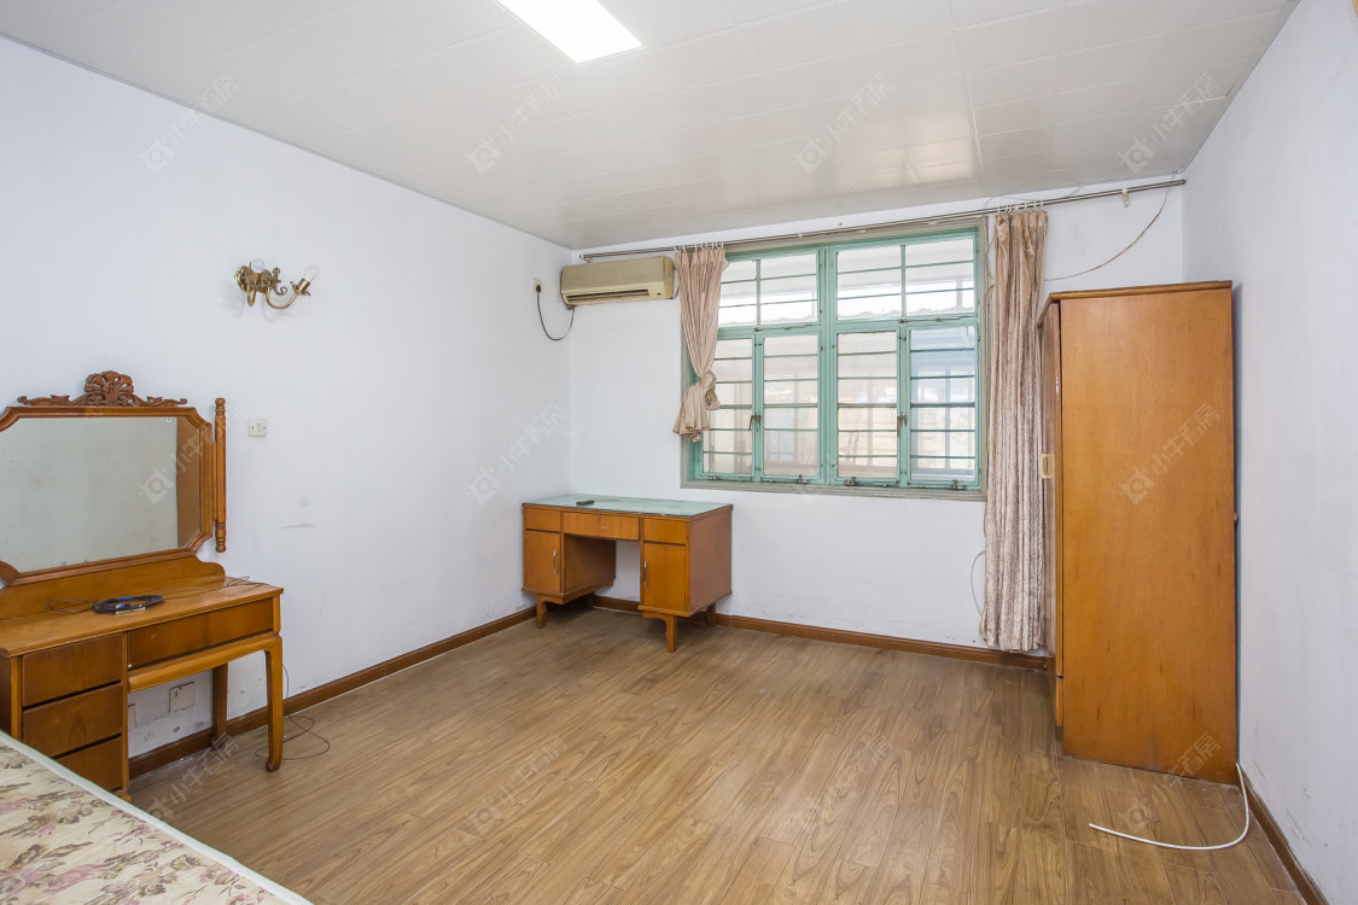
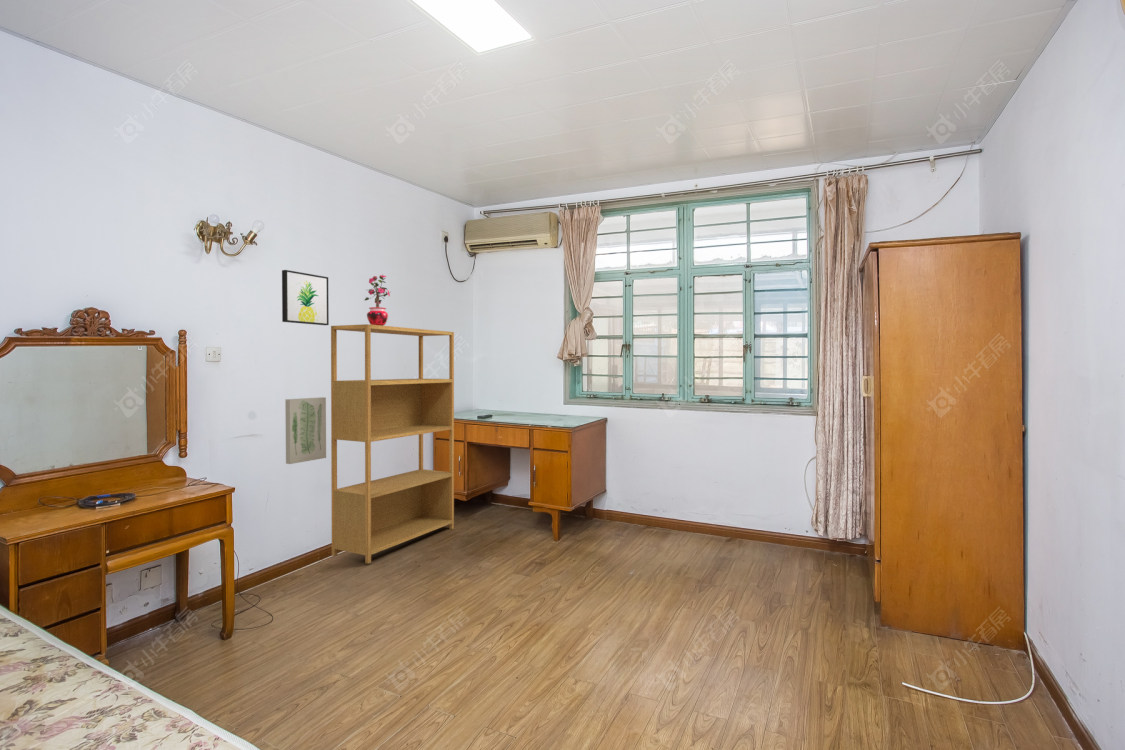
+ bookshelf (397, 435)
+ potted plant (376, 300)
+ wall art (306, 429)
+ wall art (306, 298)
